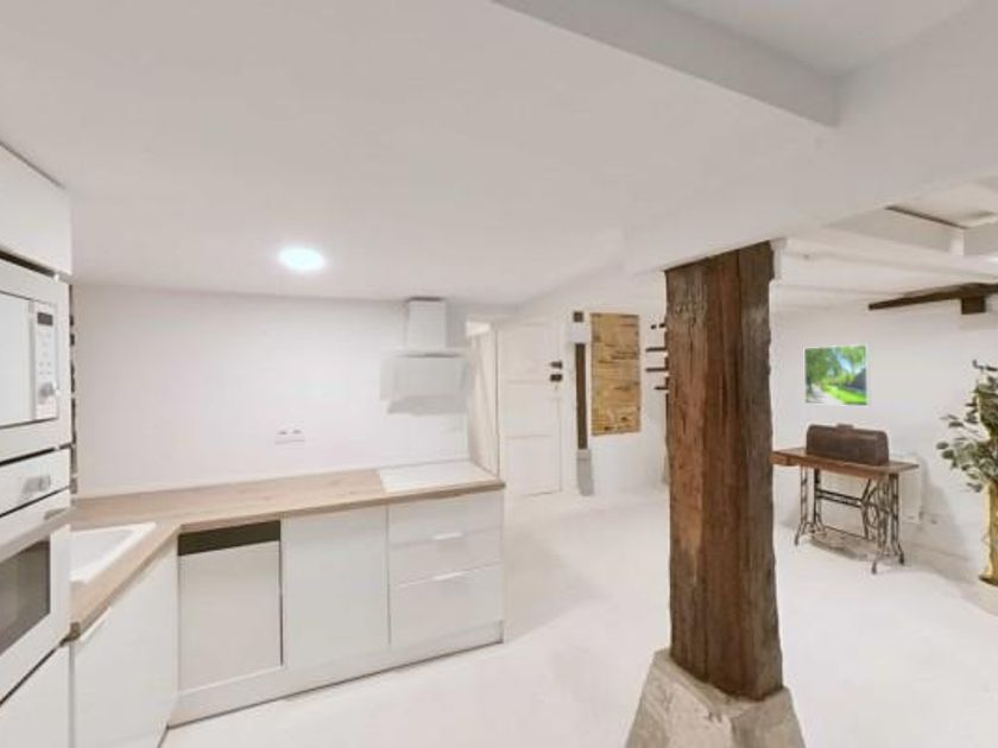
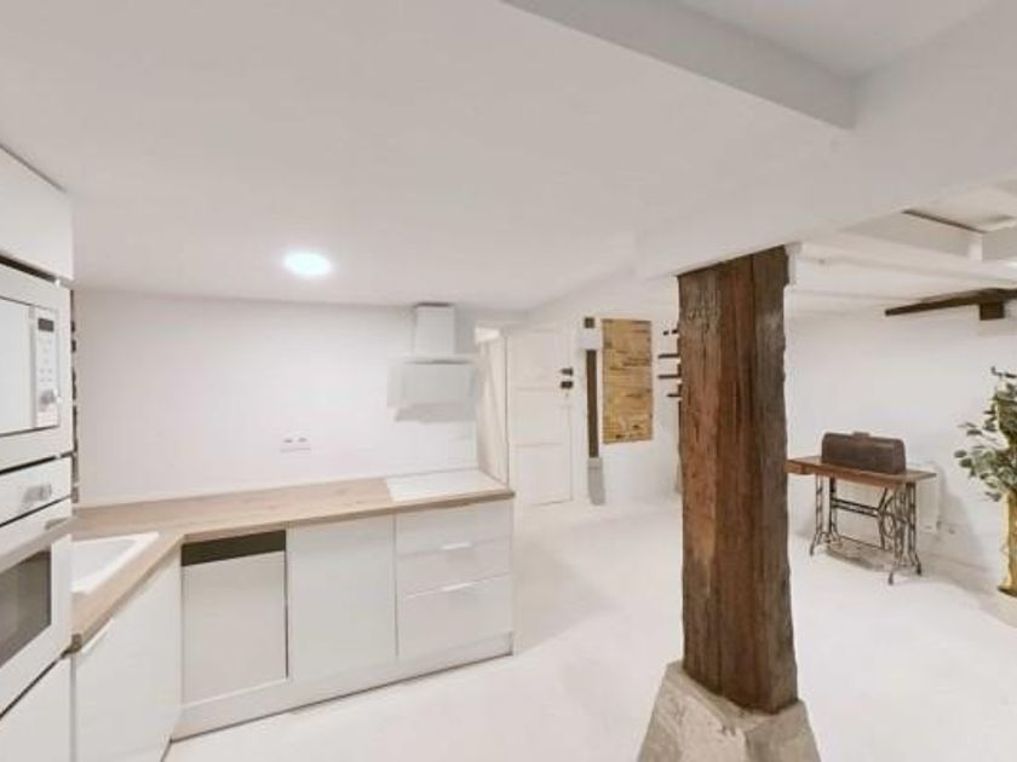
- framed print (834, 375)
